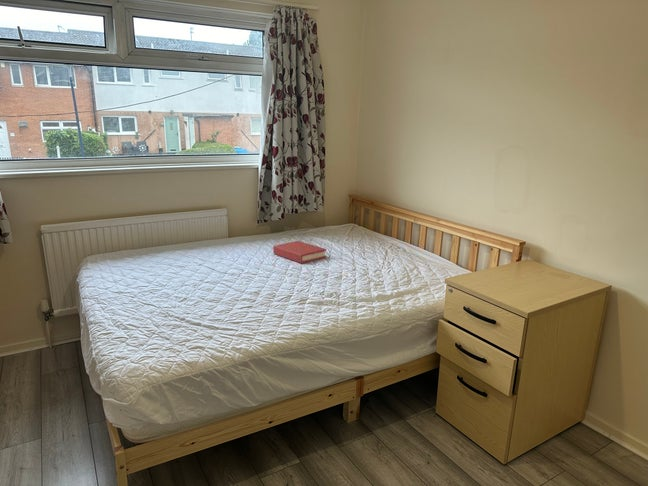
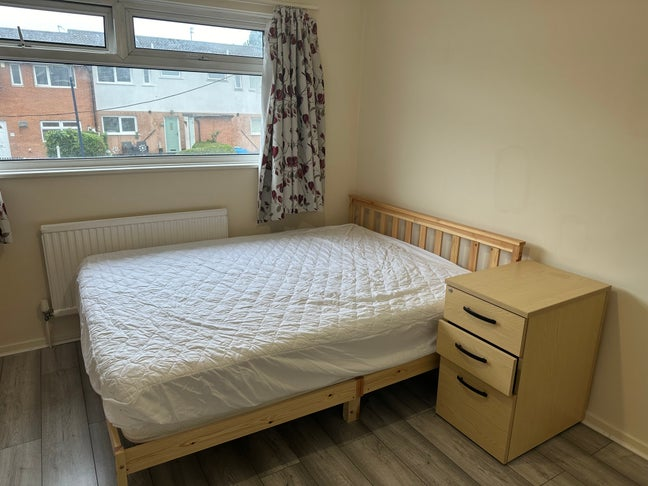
- hardback book (299, 251)
